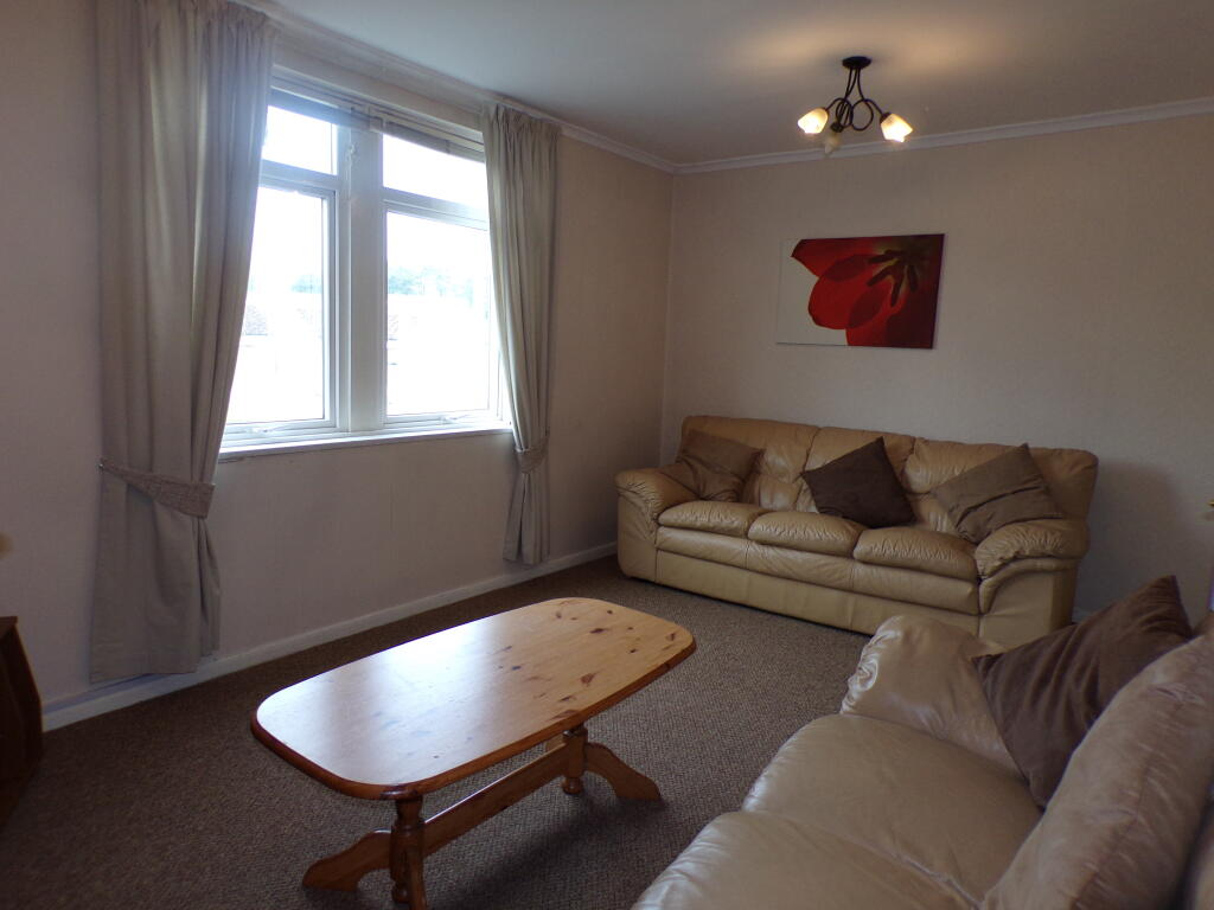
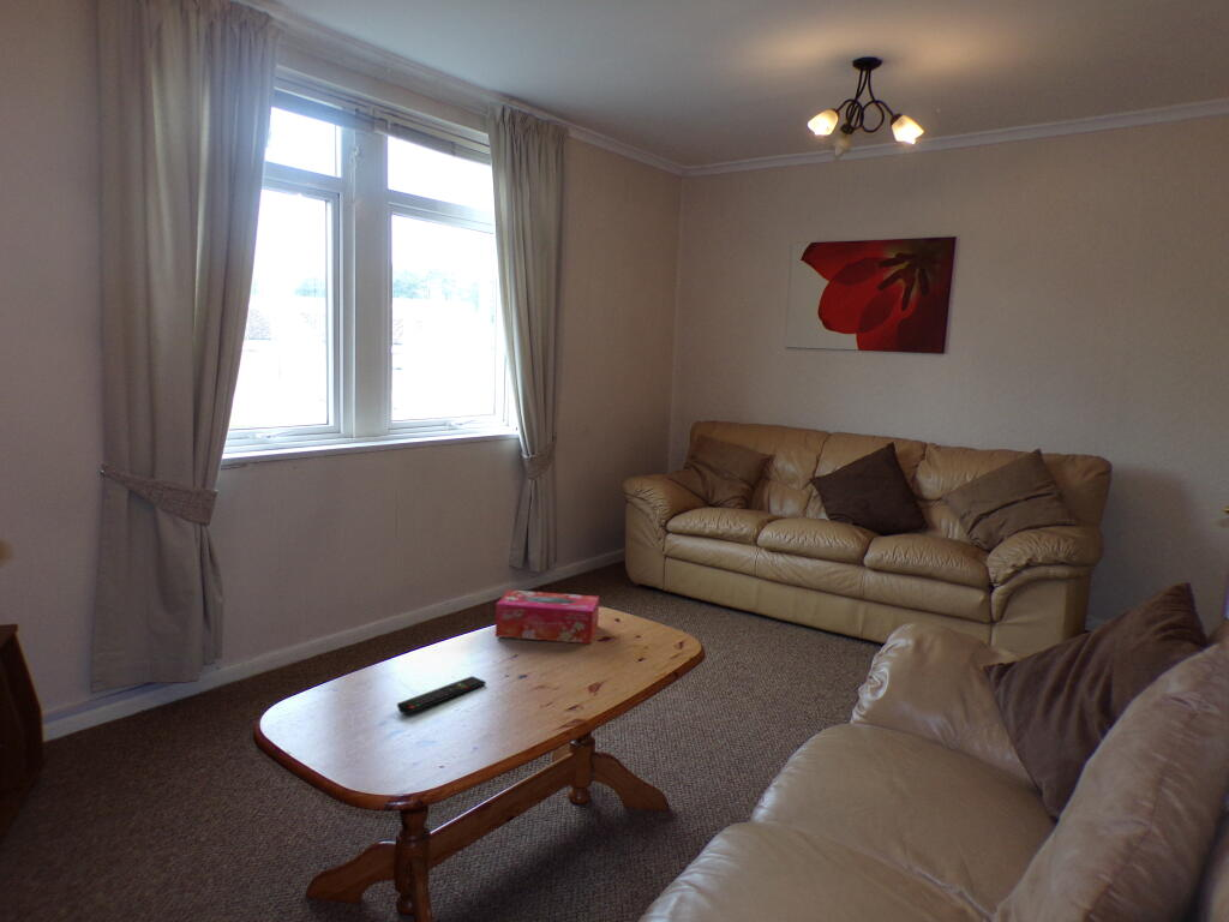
+ tissue box (547, 616)
+ remote control (442, 694)
